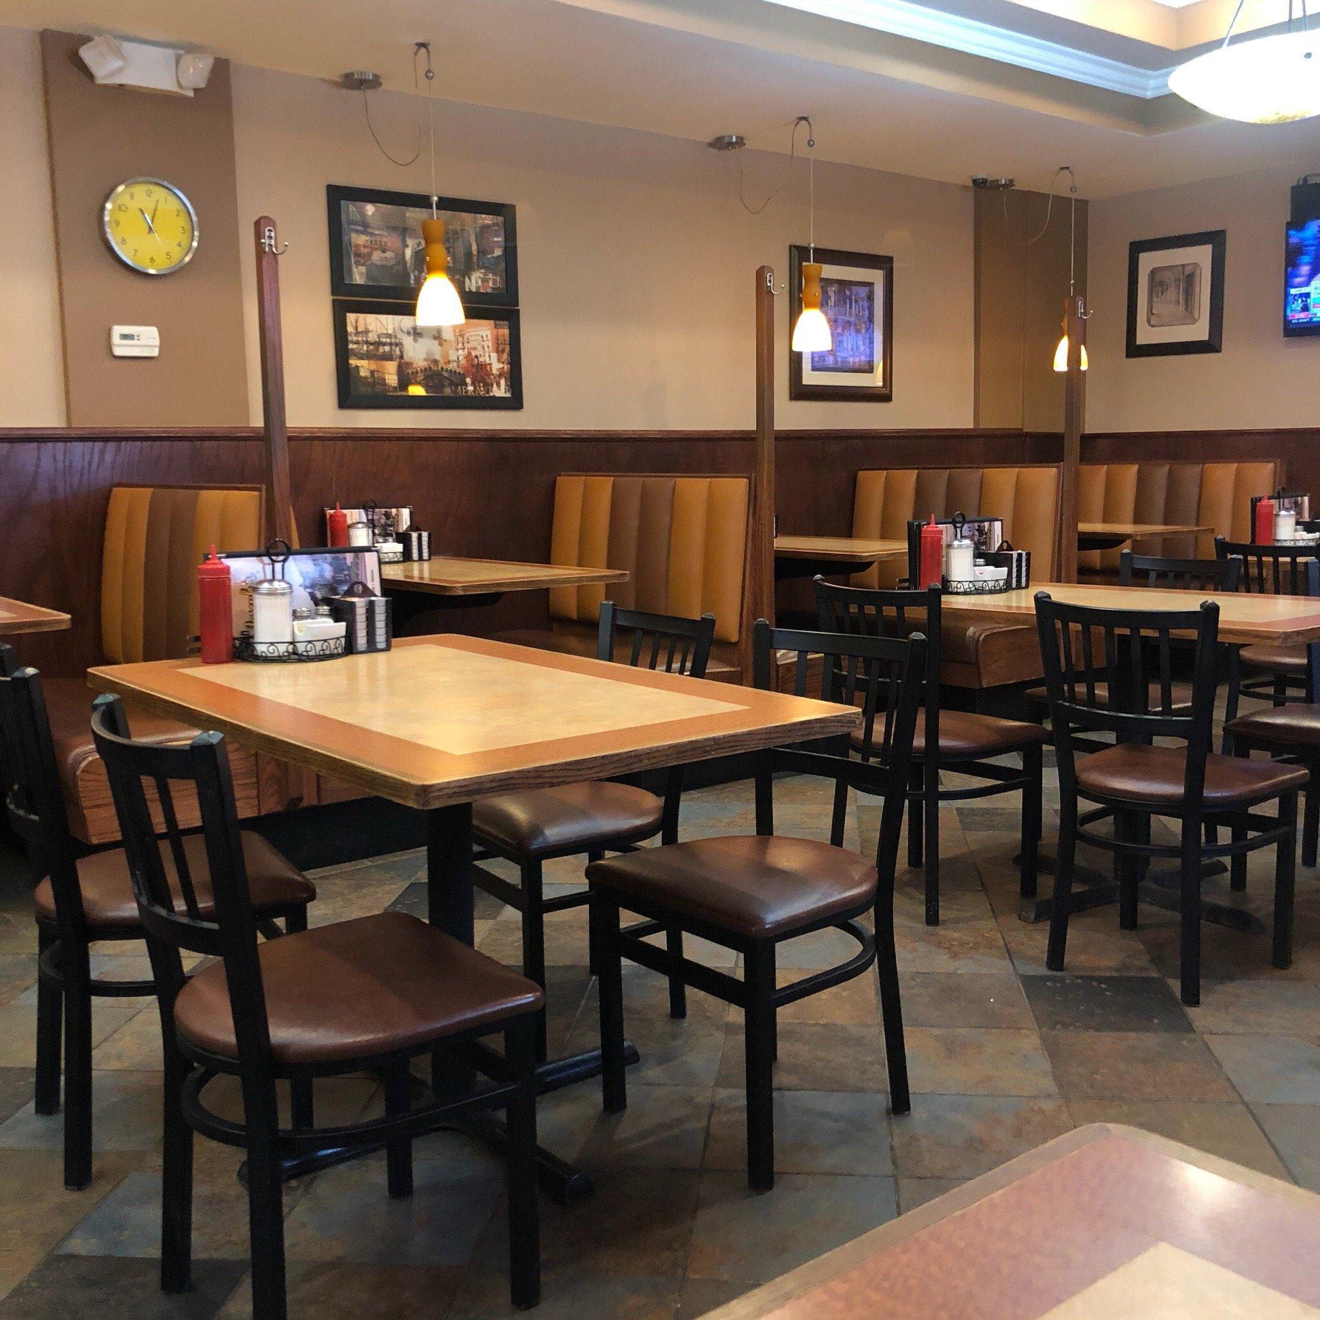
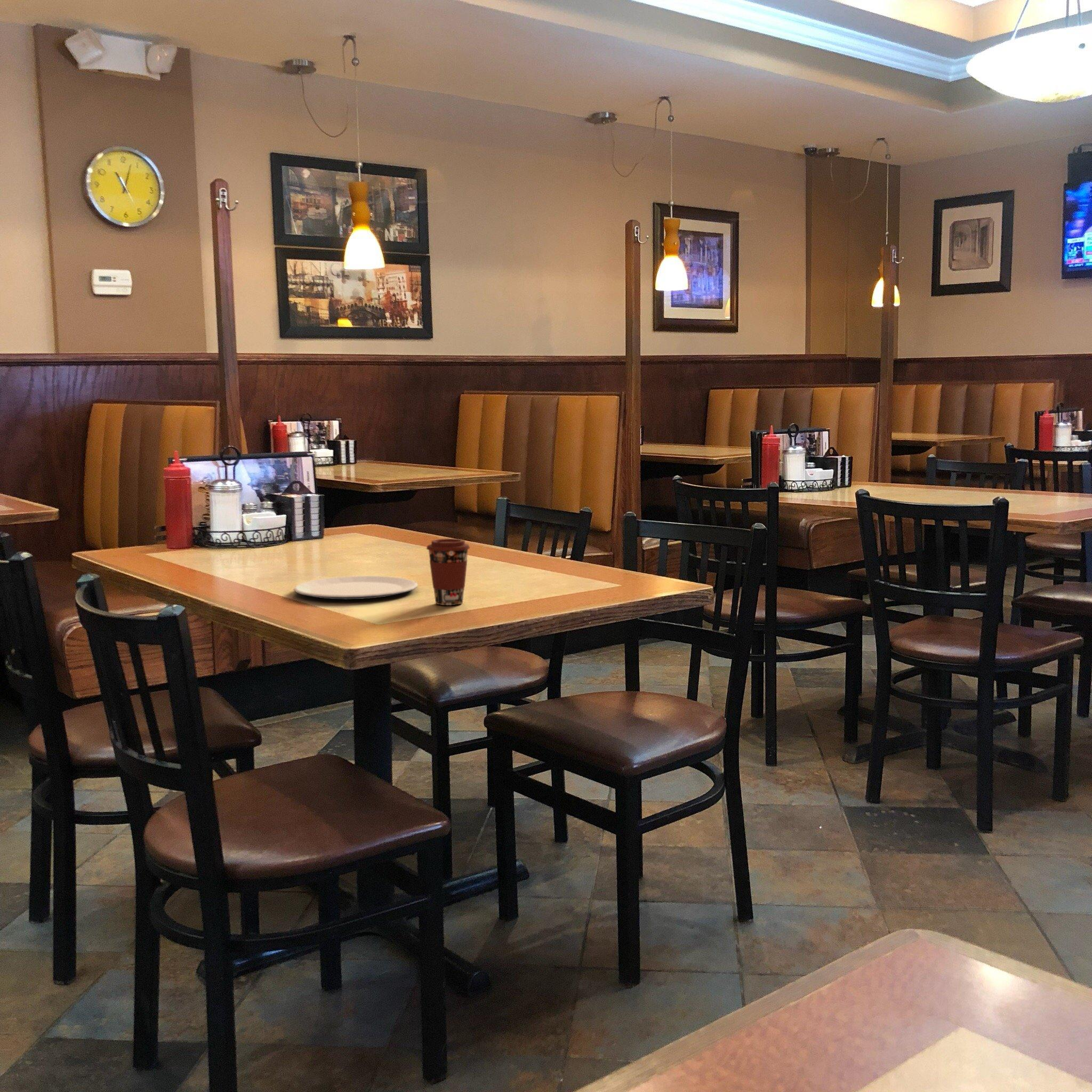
+ plate (356, 588)
+ coffee cup (448, 572)
